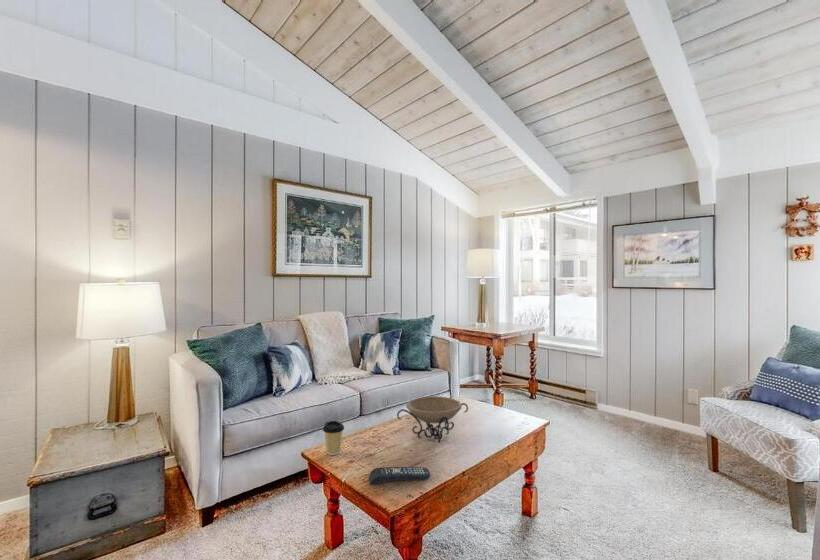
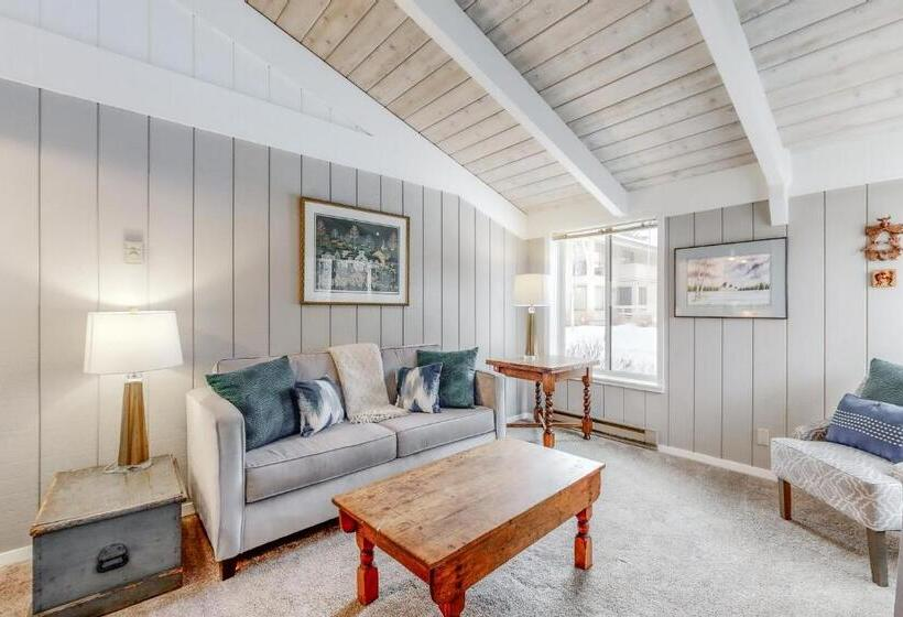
- remote control (399, 474)
- coffee cup (333, 438)
- decorative bowl (433, 420)
